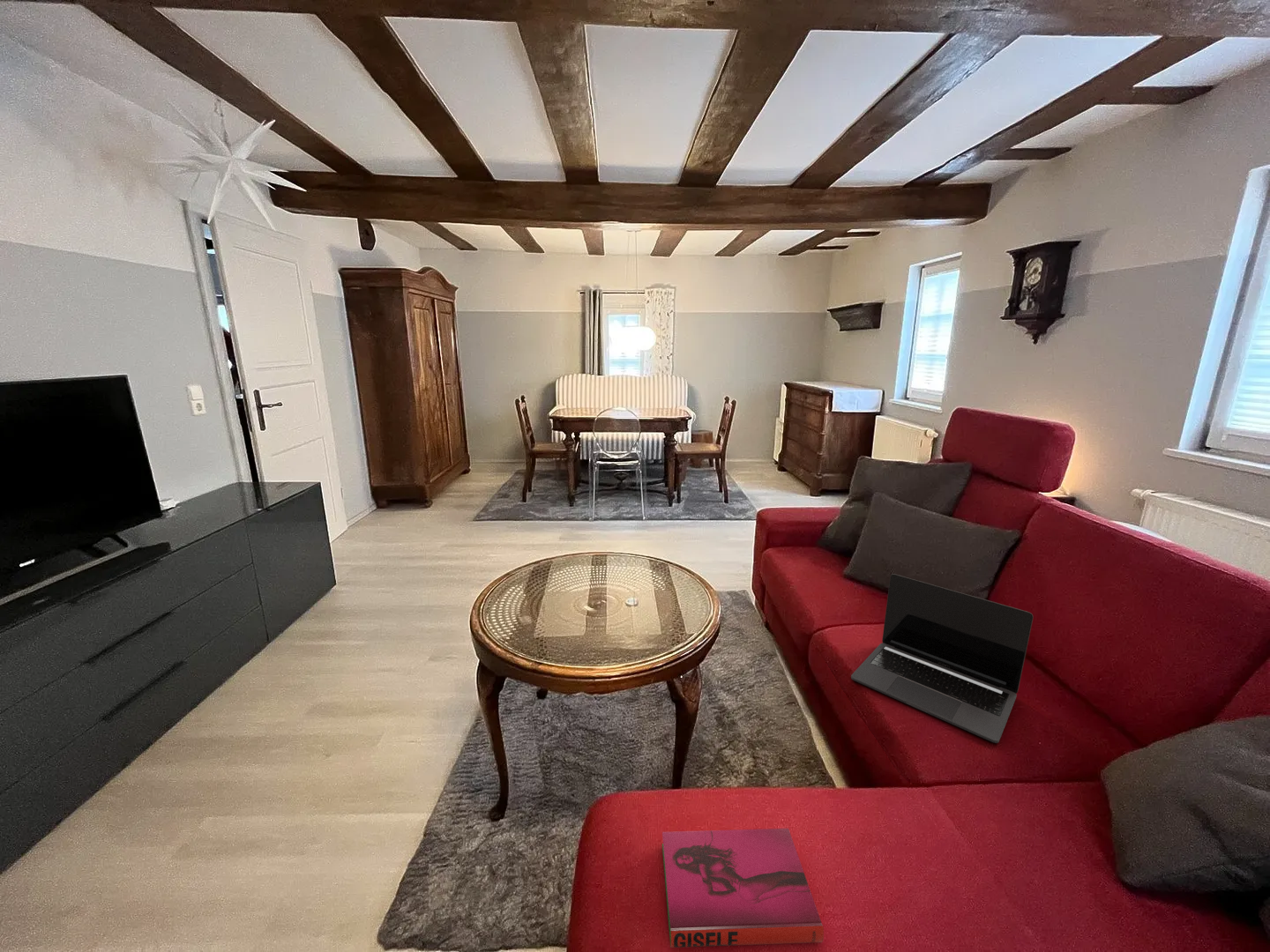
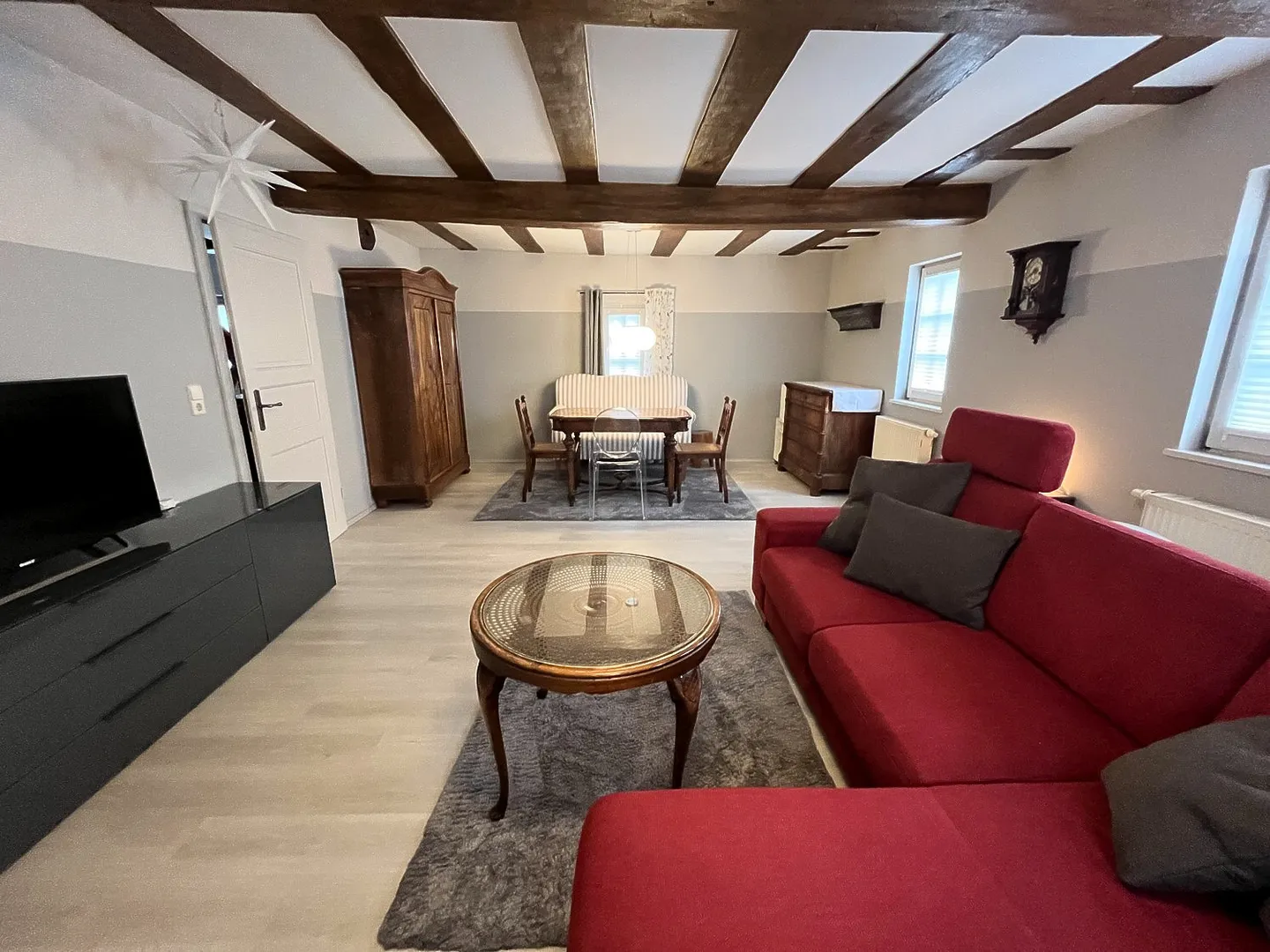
- laptop (937, 648)
- hardback book (735, 883)
